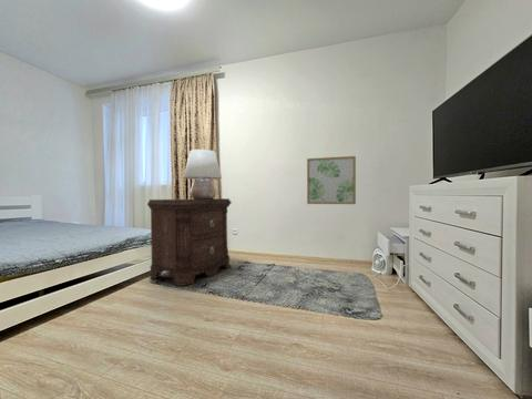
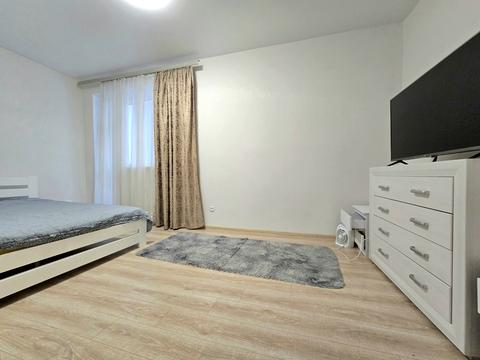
- nightstand (196, 235)
- table lamp (203, 175)
- wall art (330, 181)
